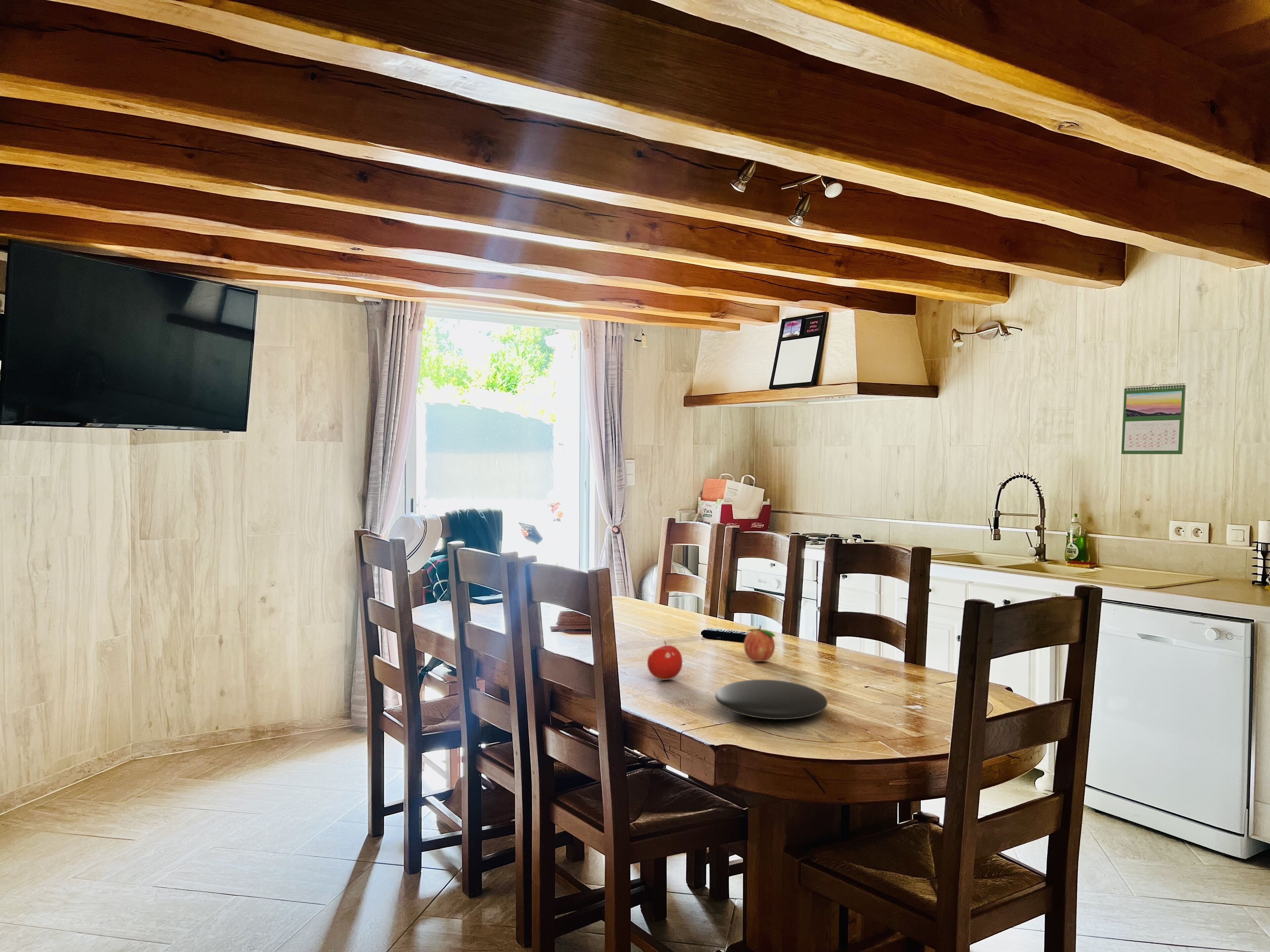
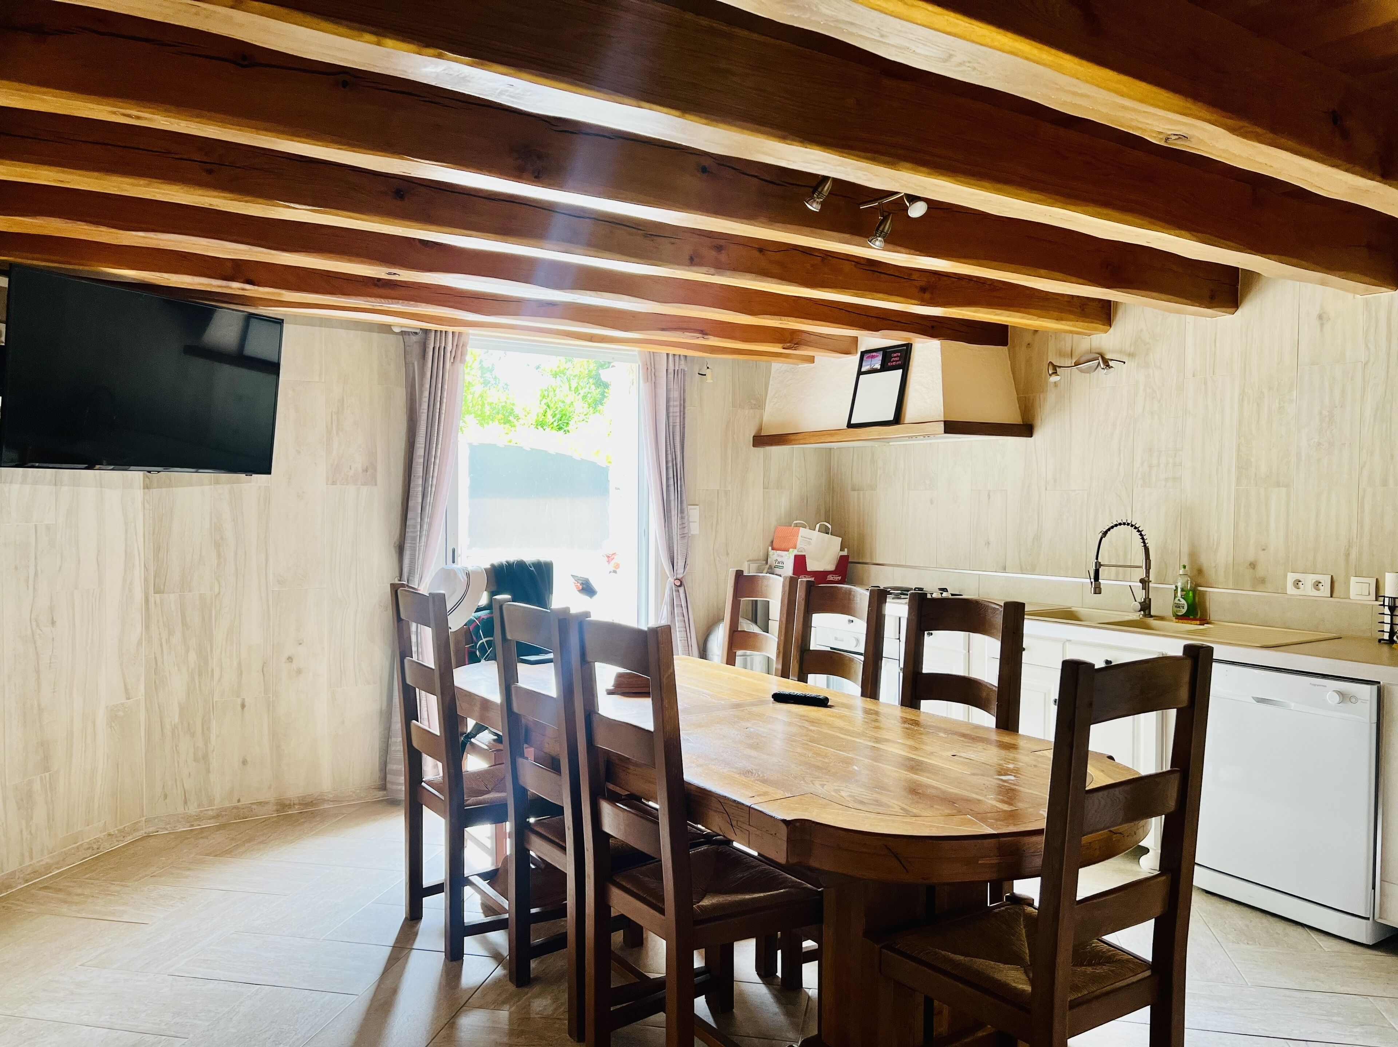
- fruit (665, 660)
- plate (771, 698)
- calendar (1153, 418)
- fruit (759, 643)
